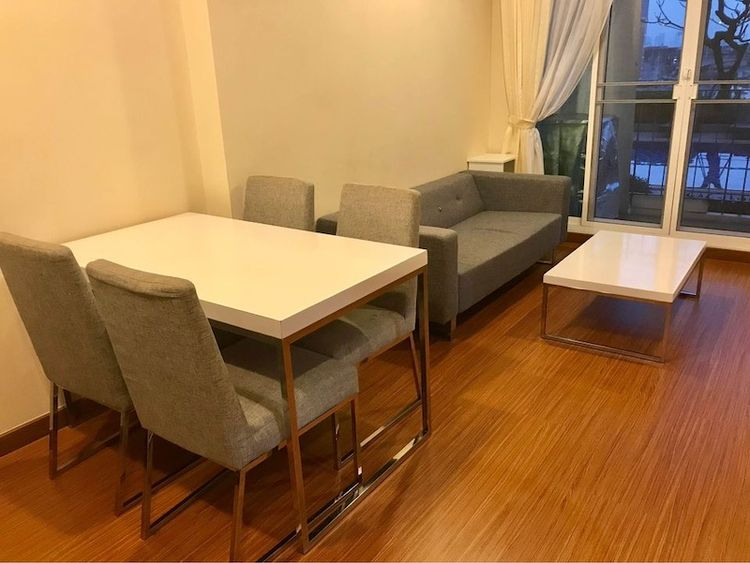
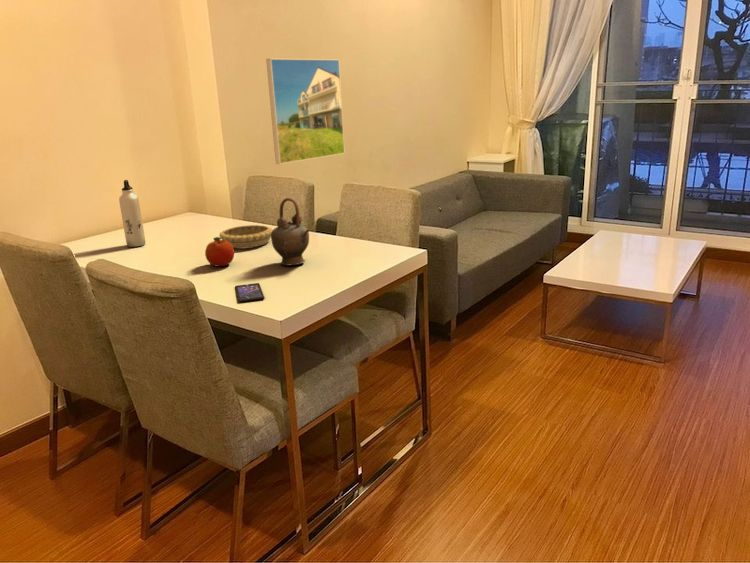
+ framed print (308, 110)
+ teapot (292, 231)
+ decorative bowl (246, 236)
+ fruit (219, 250)
+ water bottle (131, 213)
+ smartphone (249, 292)
